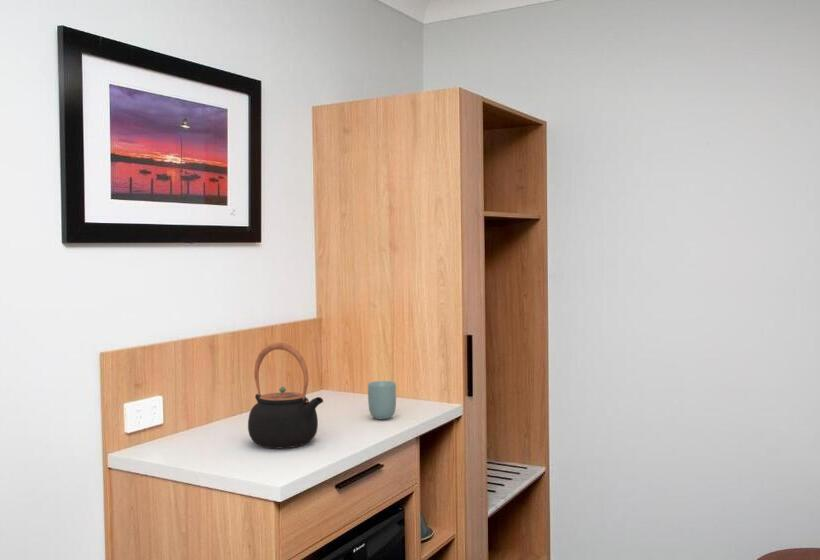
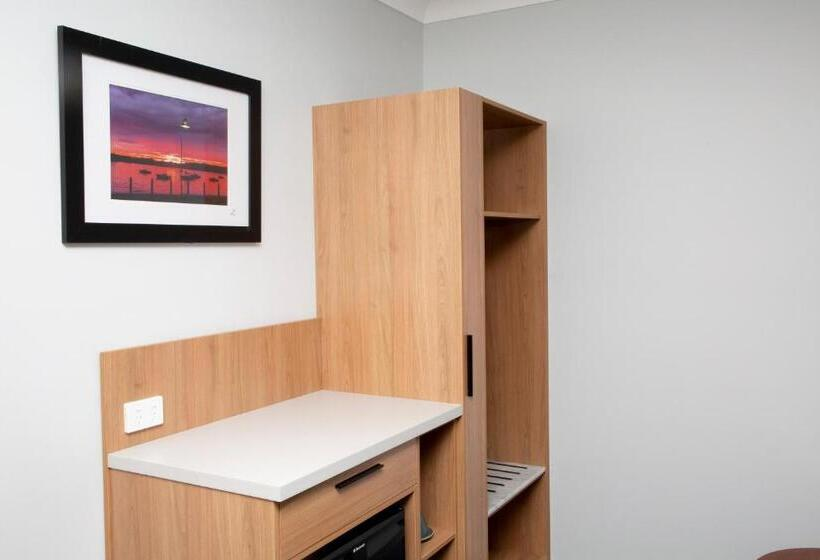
- cup (382, 400)
- teapot (287, 393)
